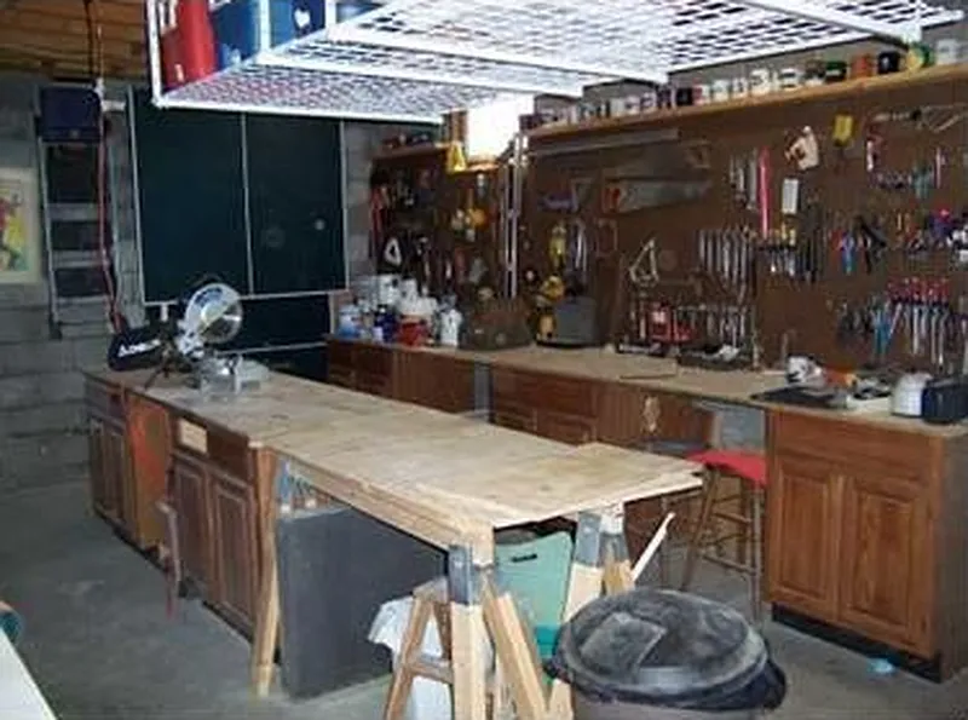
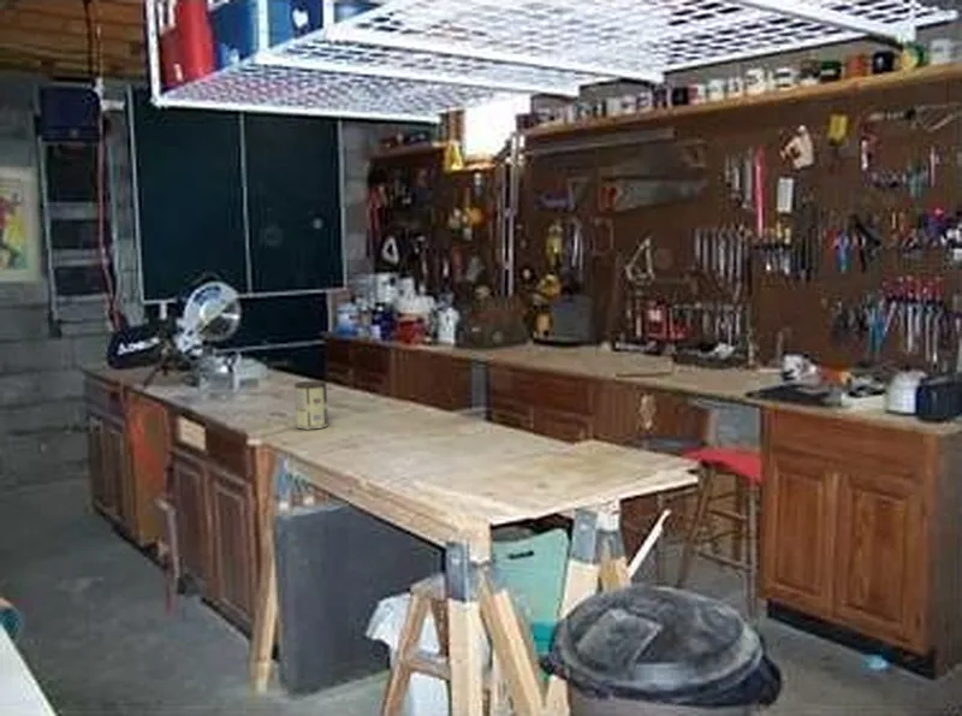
+ coffee can (310, 404)
